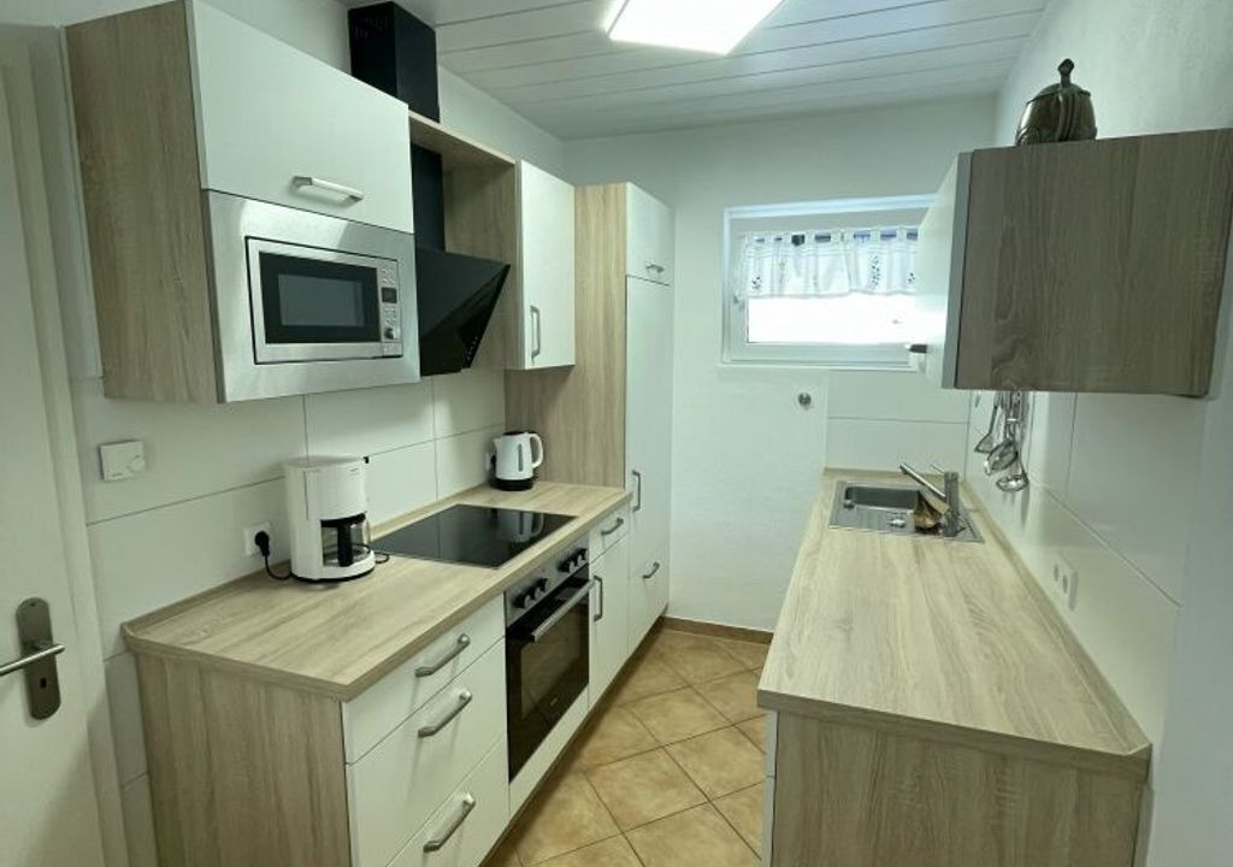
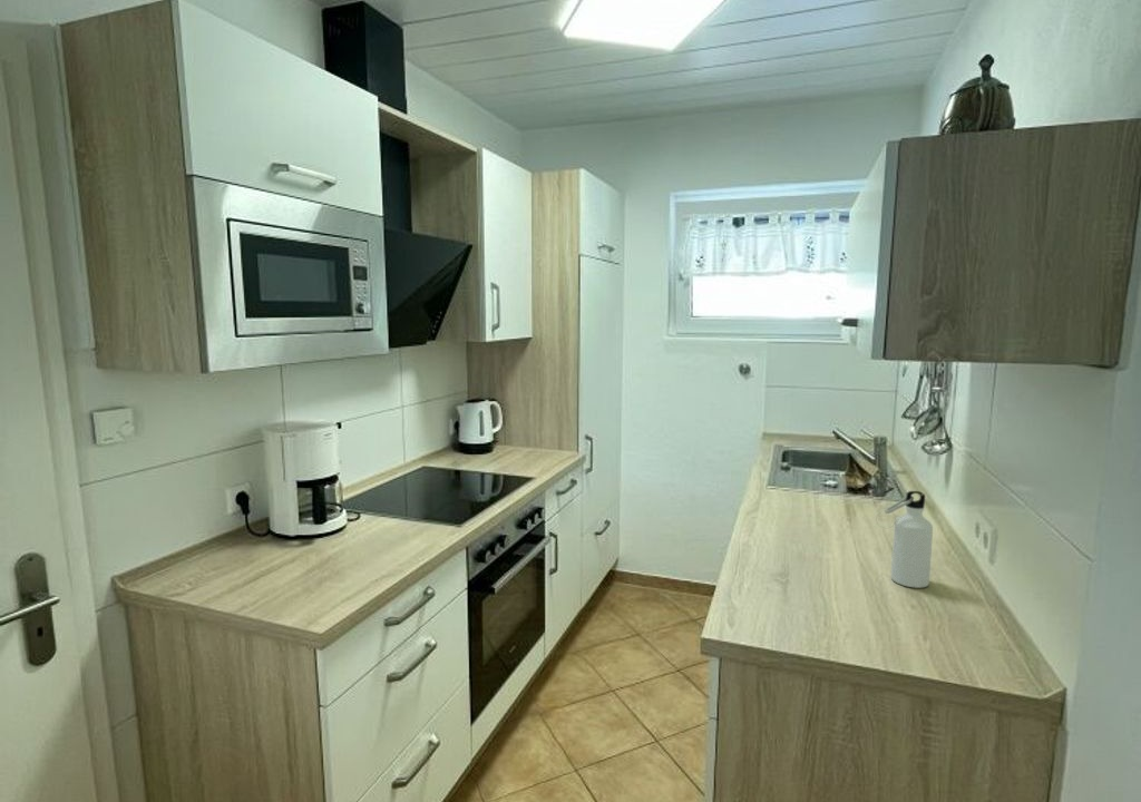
+ water bottle (903, 535)
